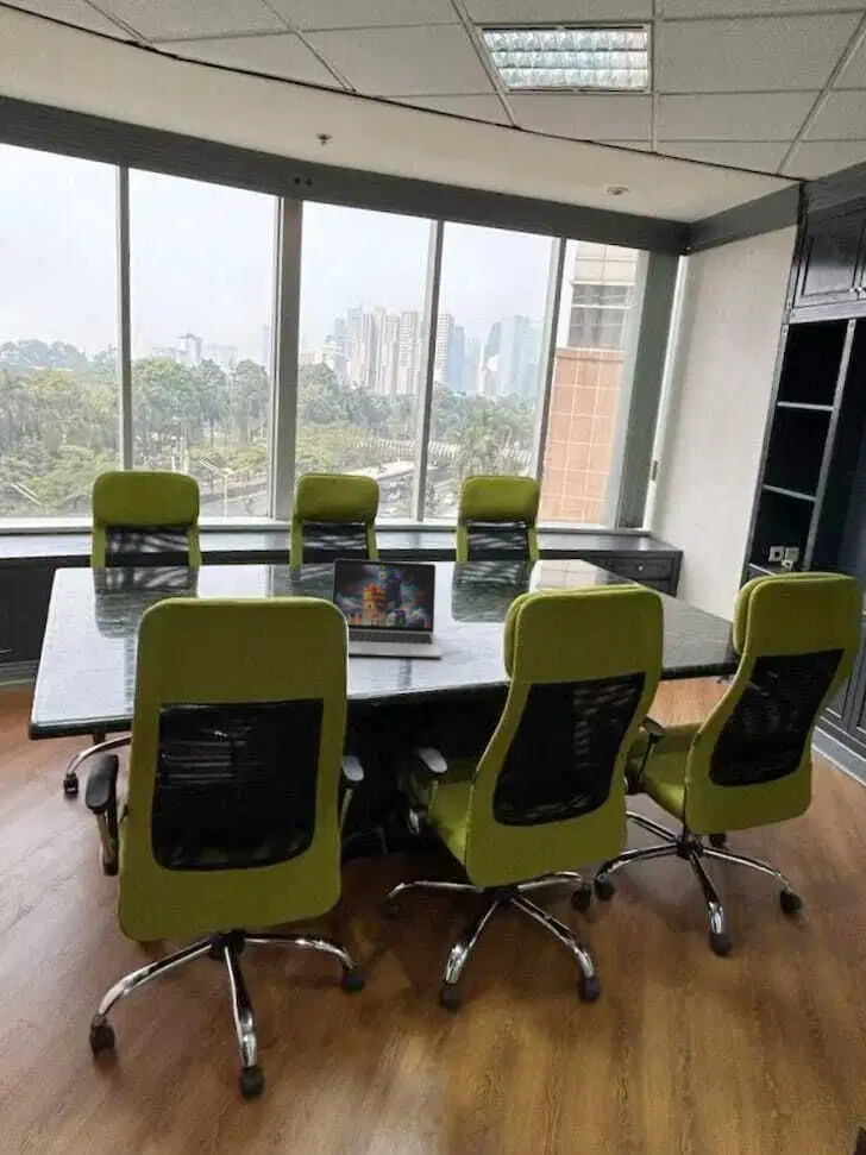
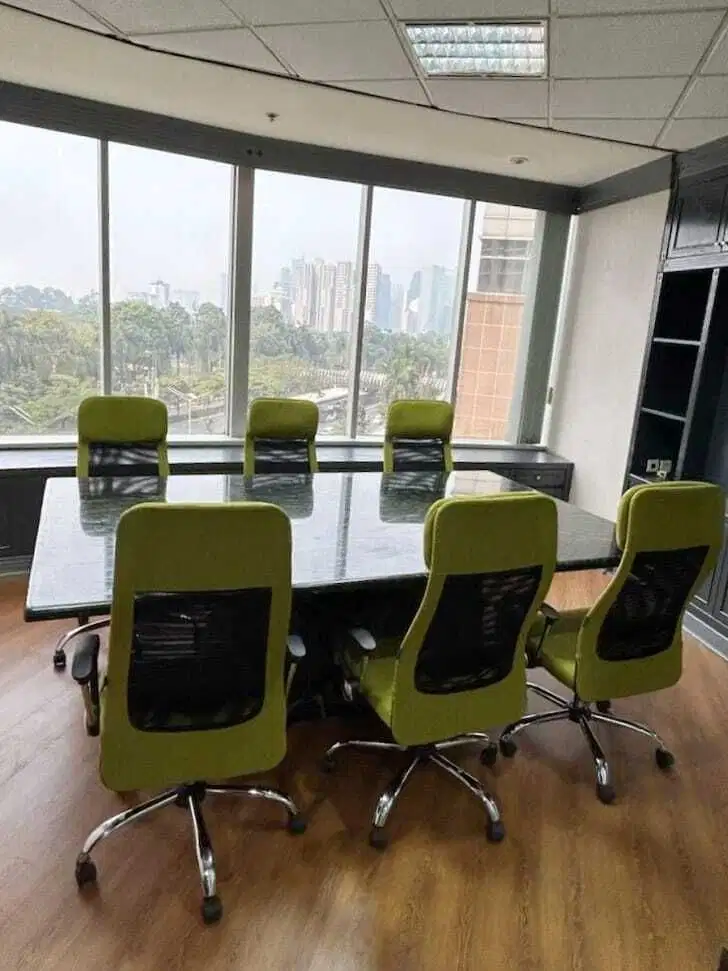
- laptop (385, 605)
